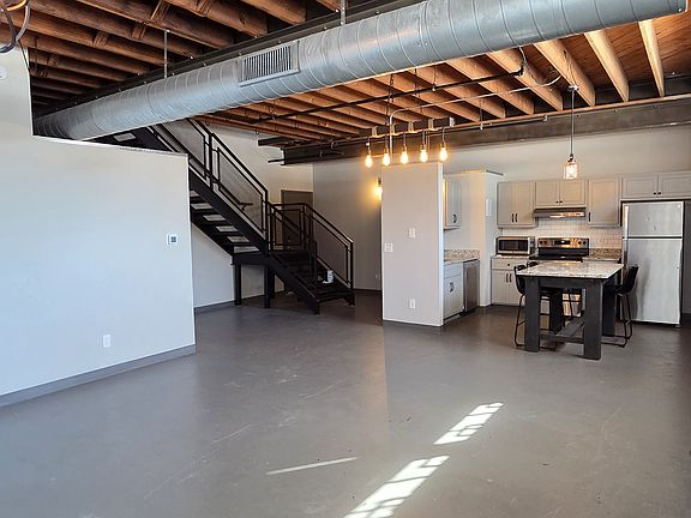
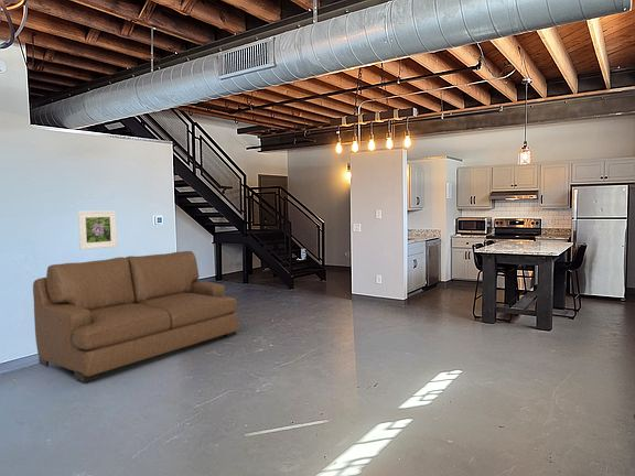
+ sofa (146, 303)
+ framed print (98, 229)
